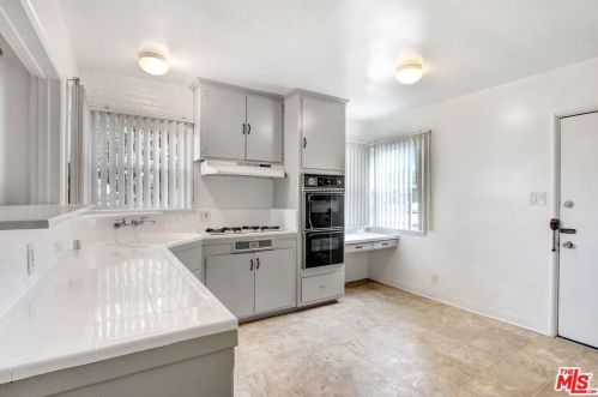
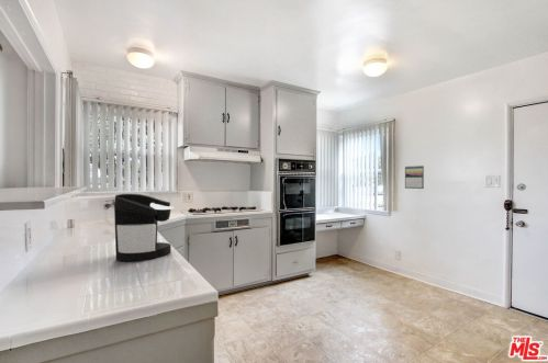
+ coffee maker (145, 224)
+ calendar (414, 177)
